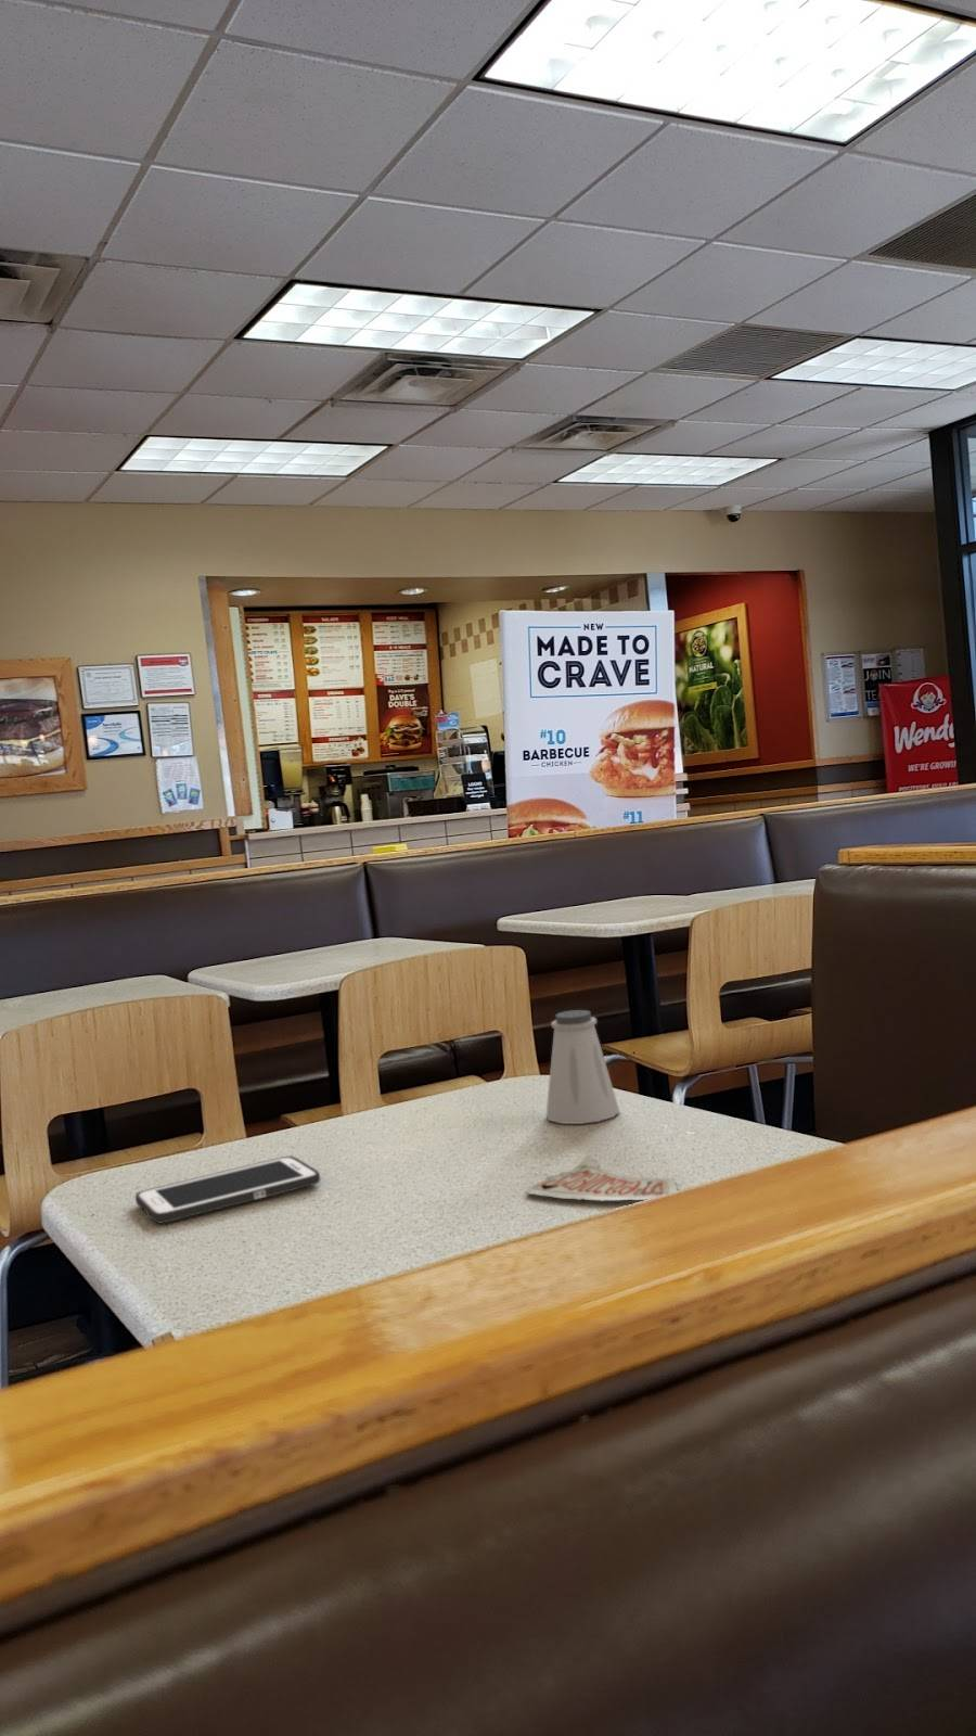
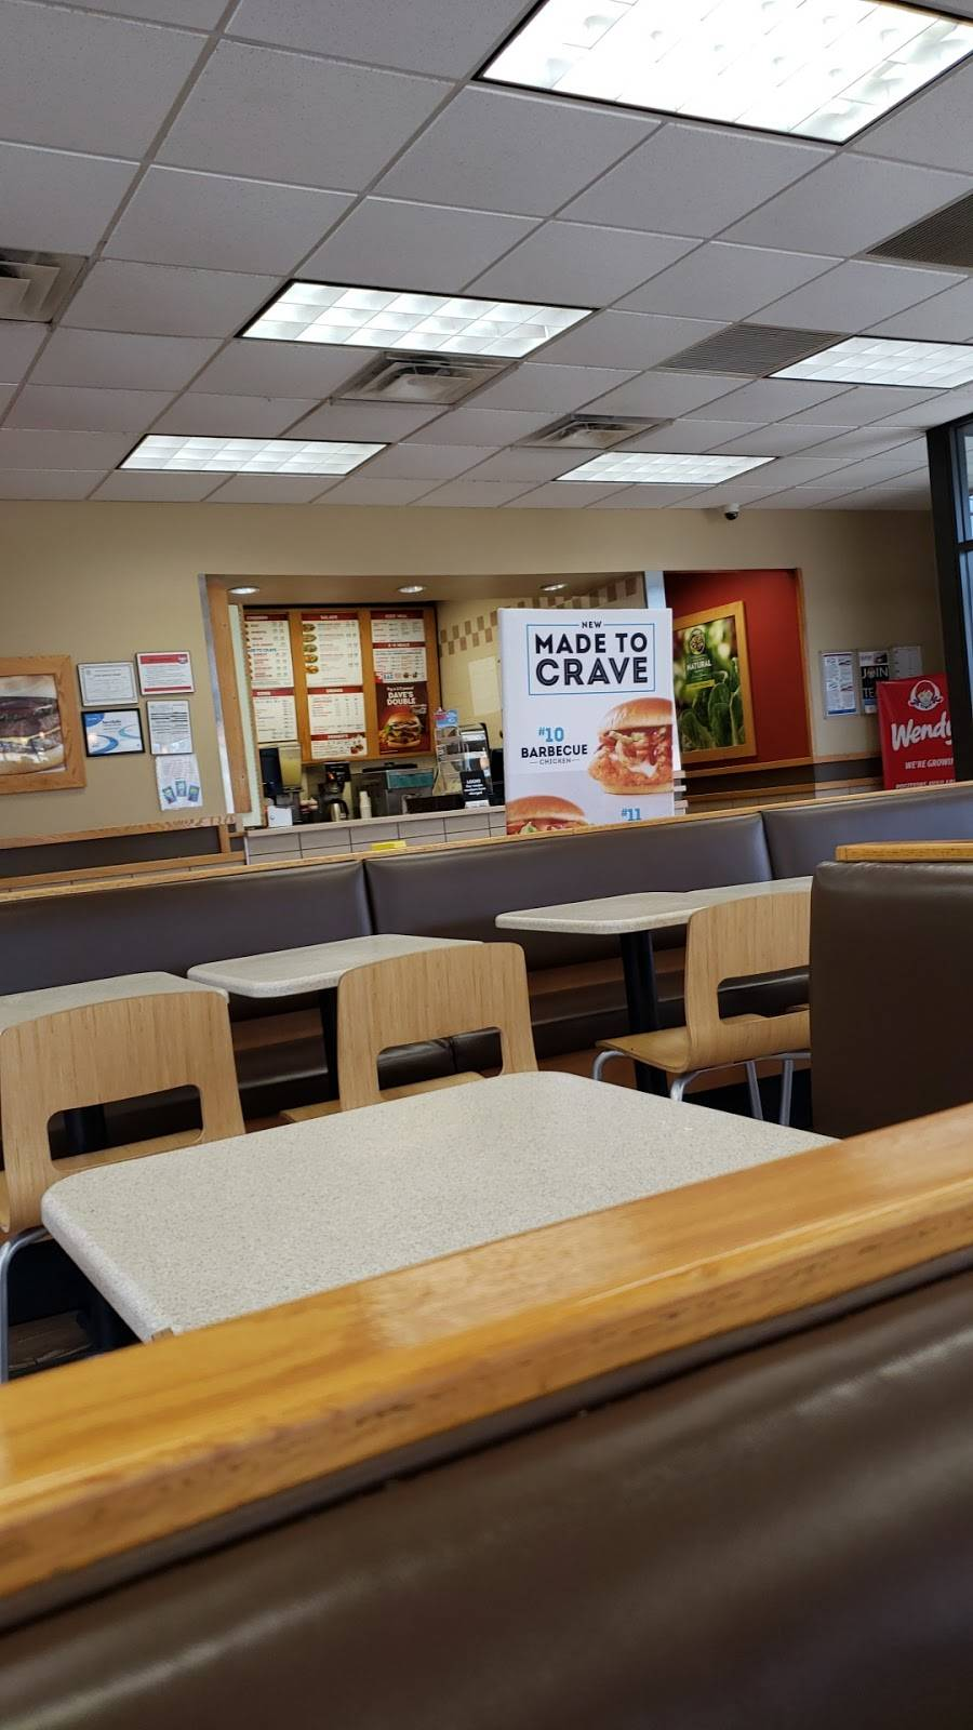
- saltshaker (577, 1064)
- paper cup (598, 1180)
- cell phone (228, 1188)
